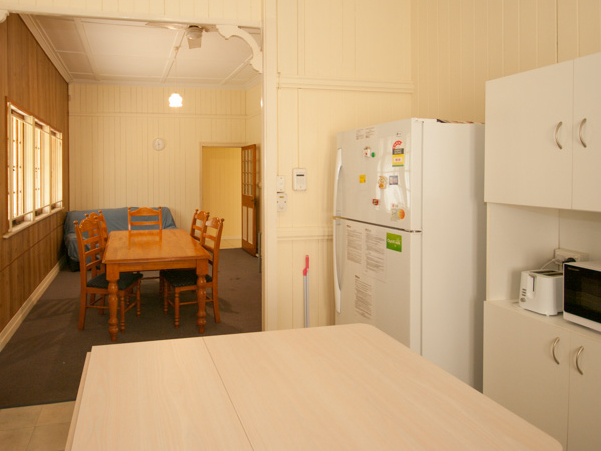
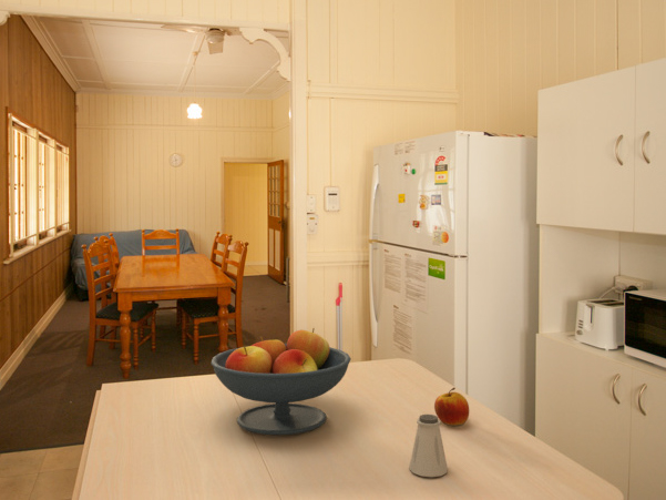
+ apple (451, 405)
+ saltshaker (428, 442)
+ fruit bowl (281, 377)
